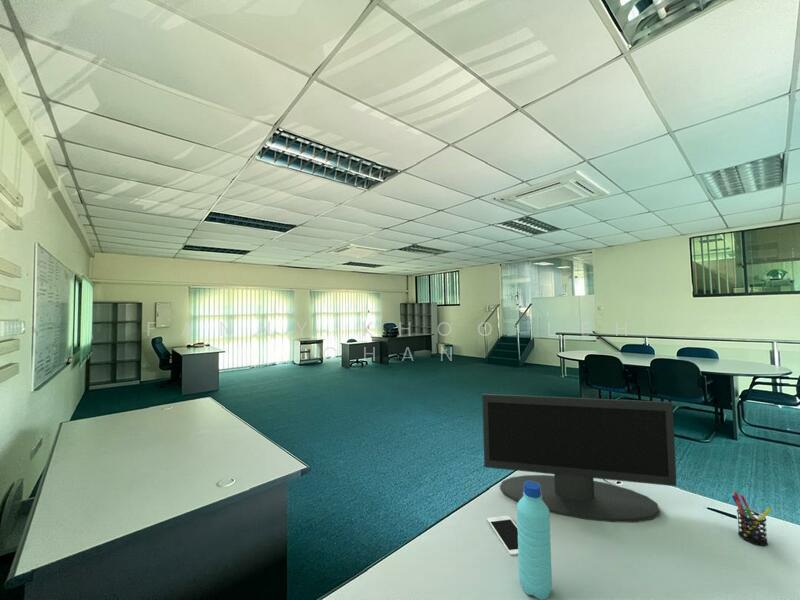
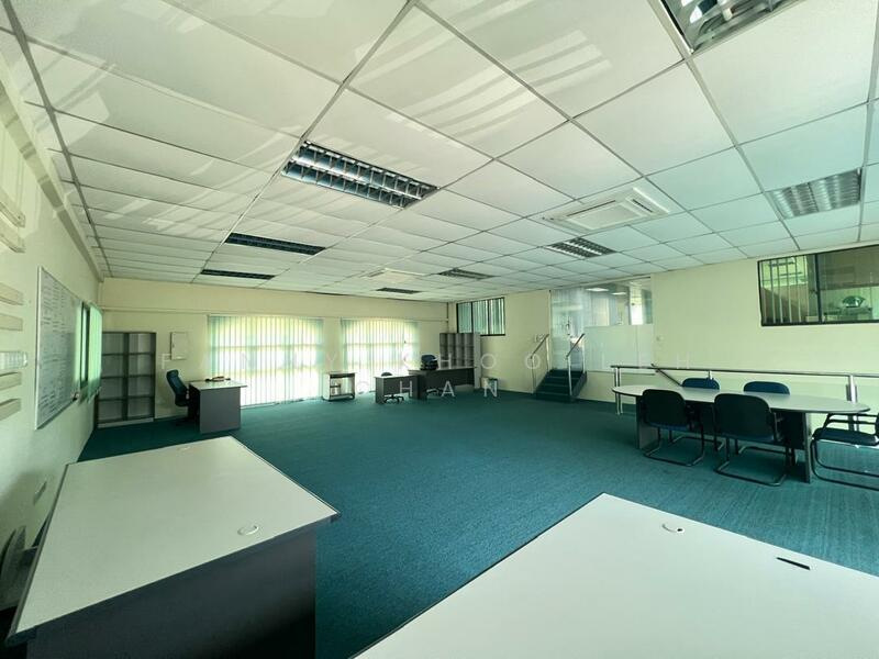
- water bottle (533, 536)
- monitor (572, 447)
- pen holder (749, 518)
- cell phone (509, 534)
